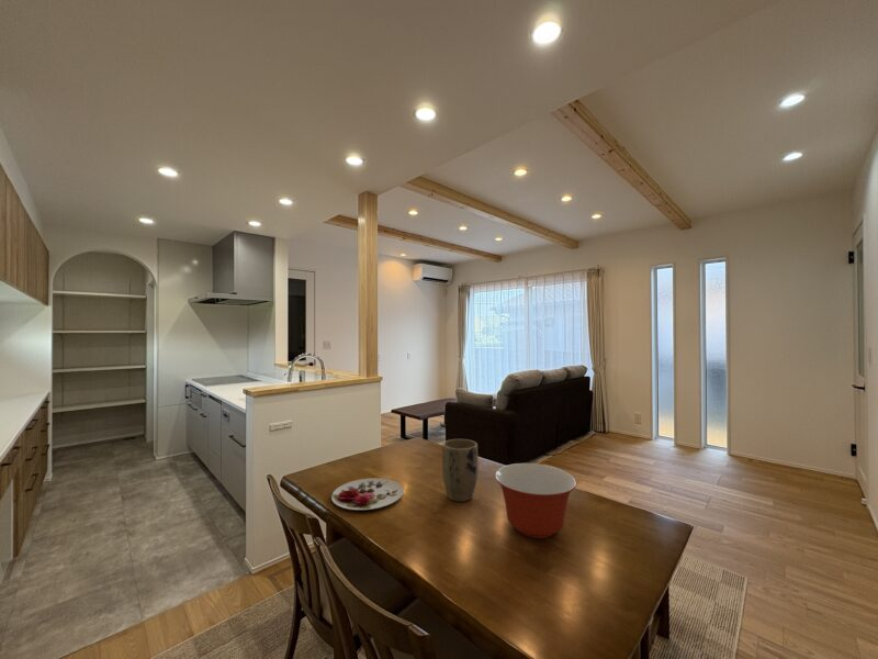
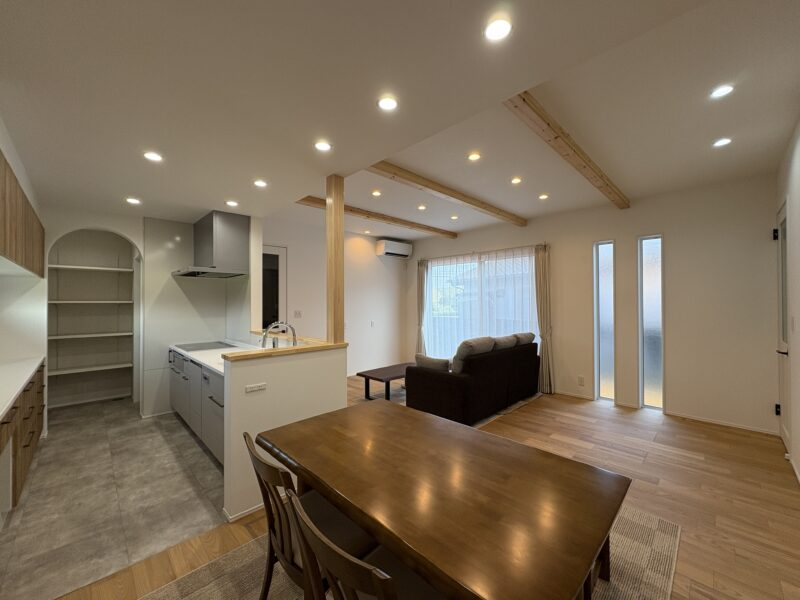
- plate (368, 492)
- plant pot (460, 469)
- mixing bowl (534, 502)
